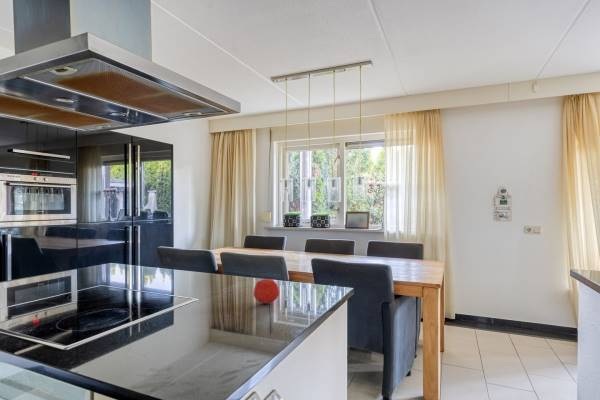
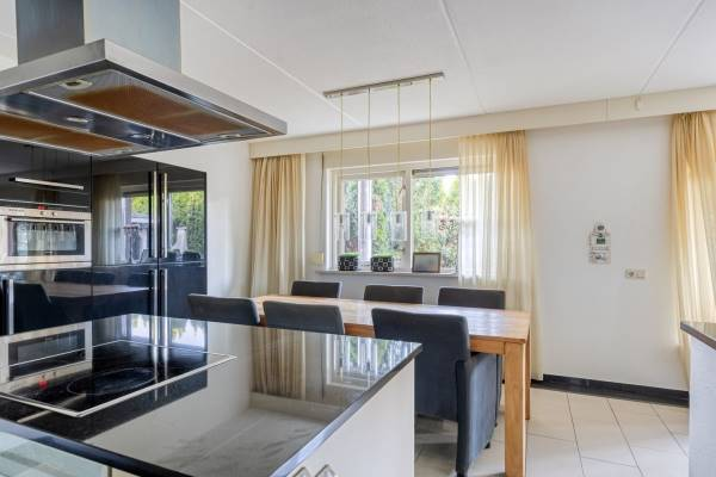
- apple (266, 290)
